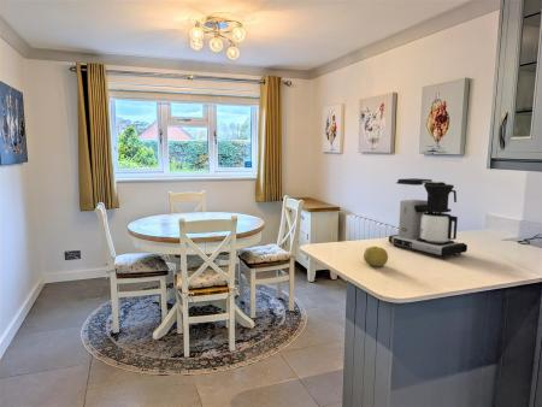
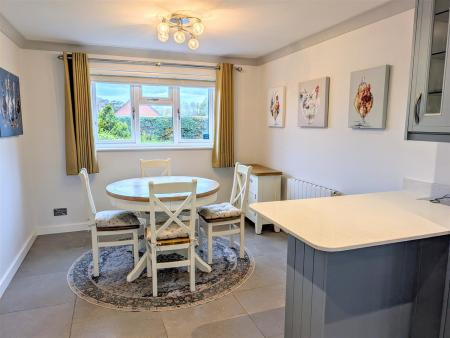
- coffee maker (428, 216)
- fruit (375, 255)
